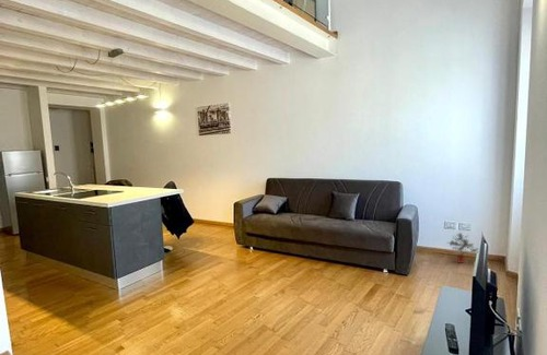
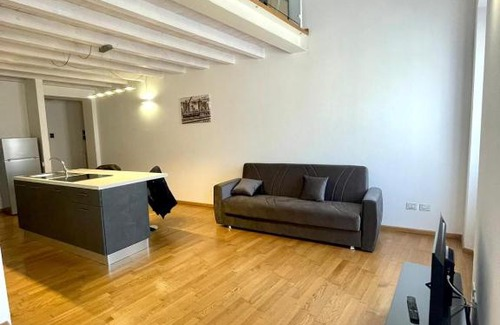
- potted plant (463, 247)
